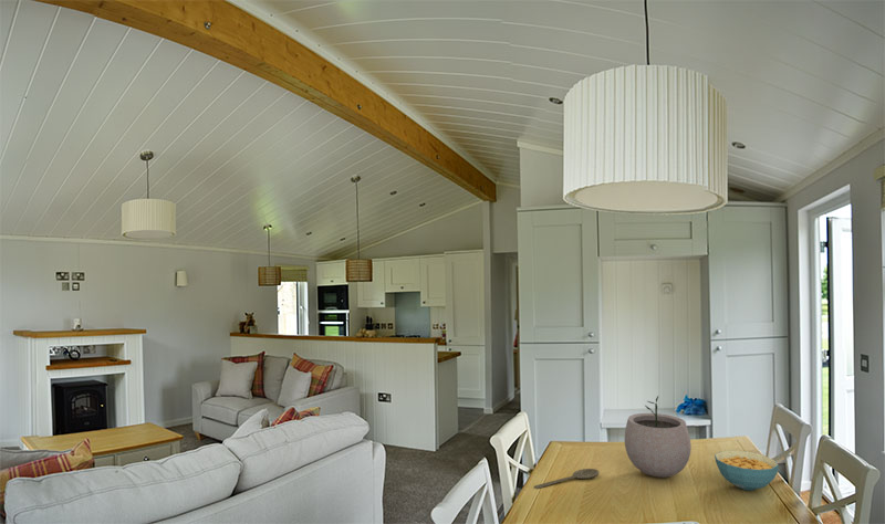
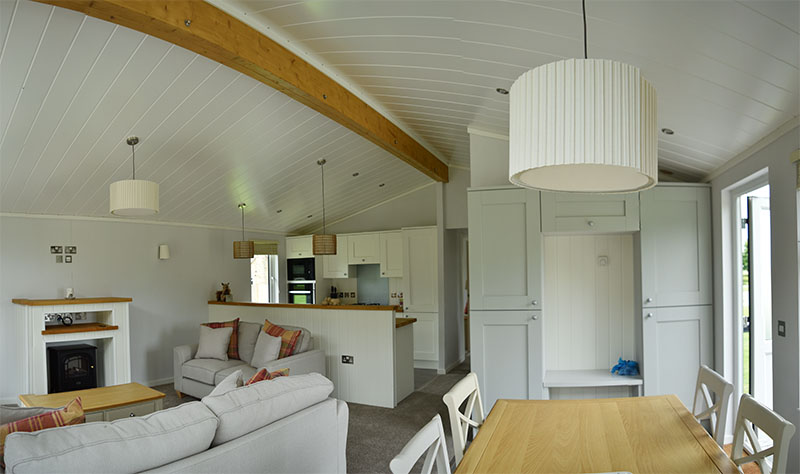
- plant pot (656, 434)
- wooden spoon (566, 478)
- cereal bowl (746, 473)
